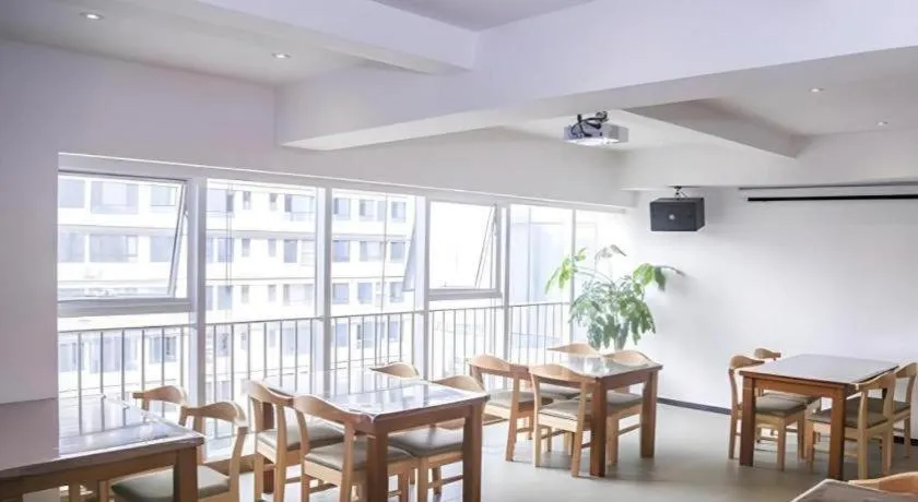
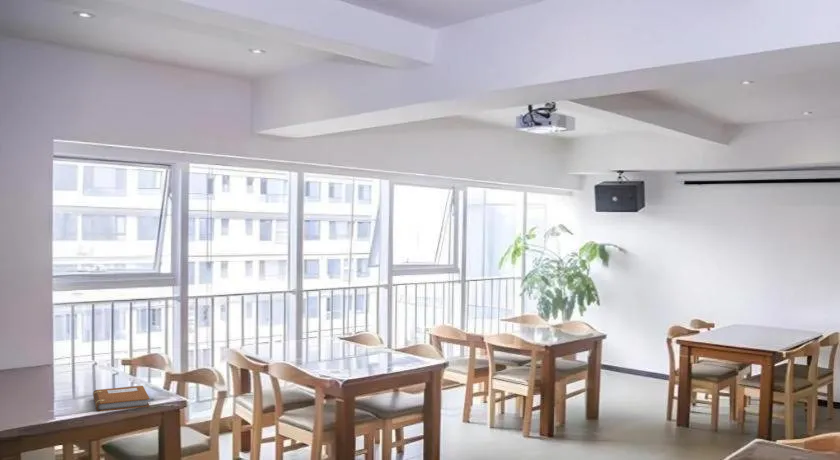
+ notebook (120, 397)
